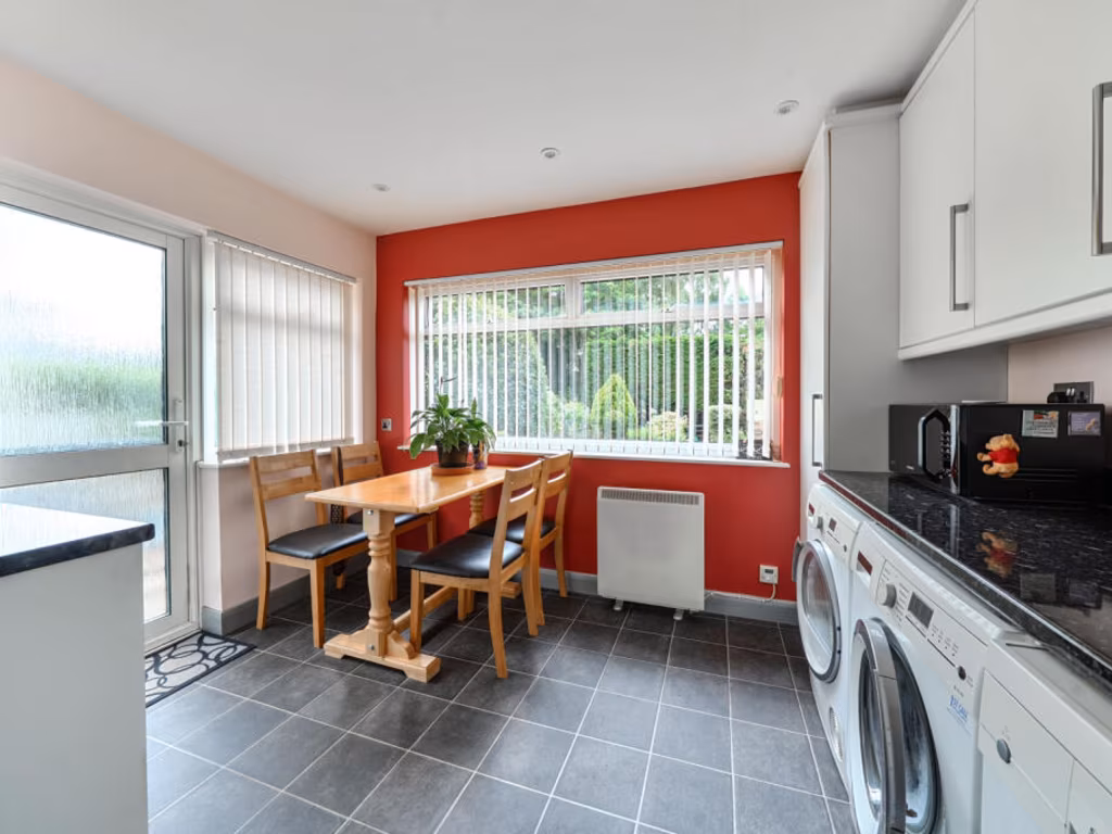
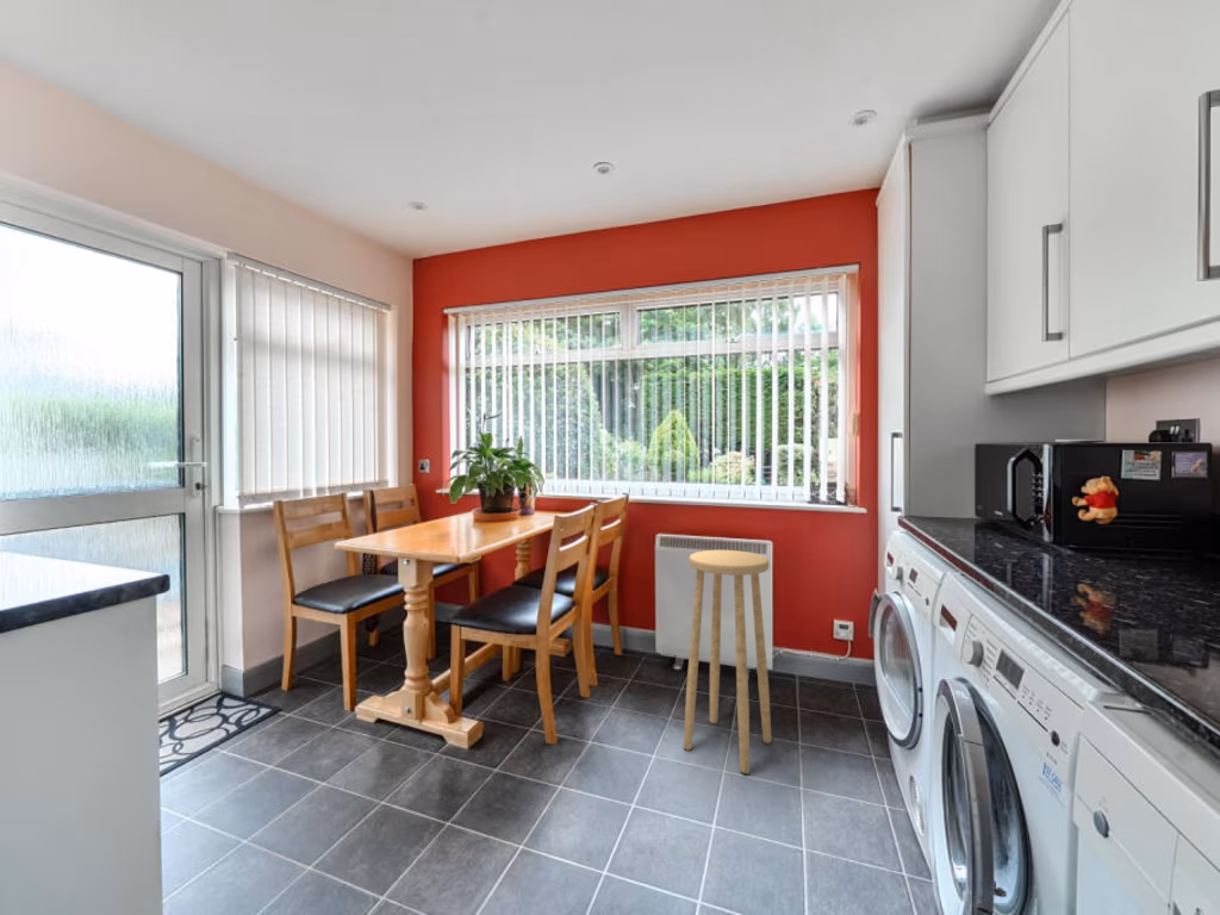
+ stool (736, 651)
